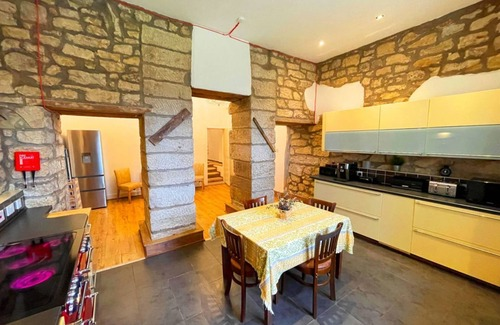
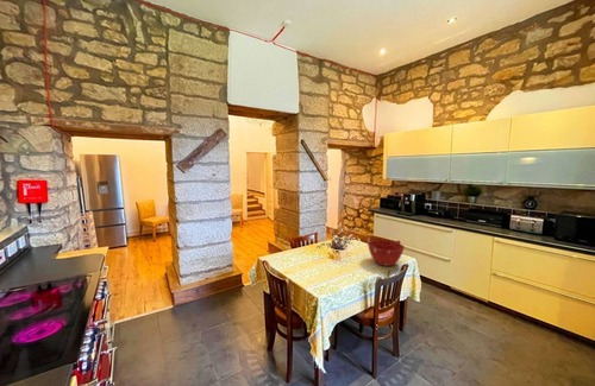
+ mixing bowl (384, 253)
